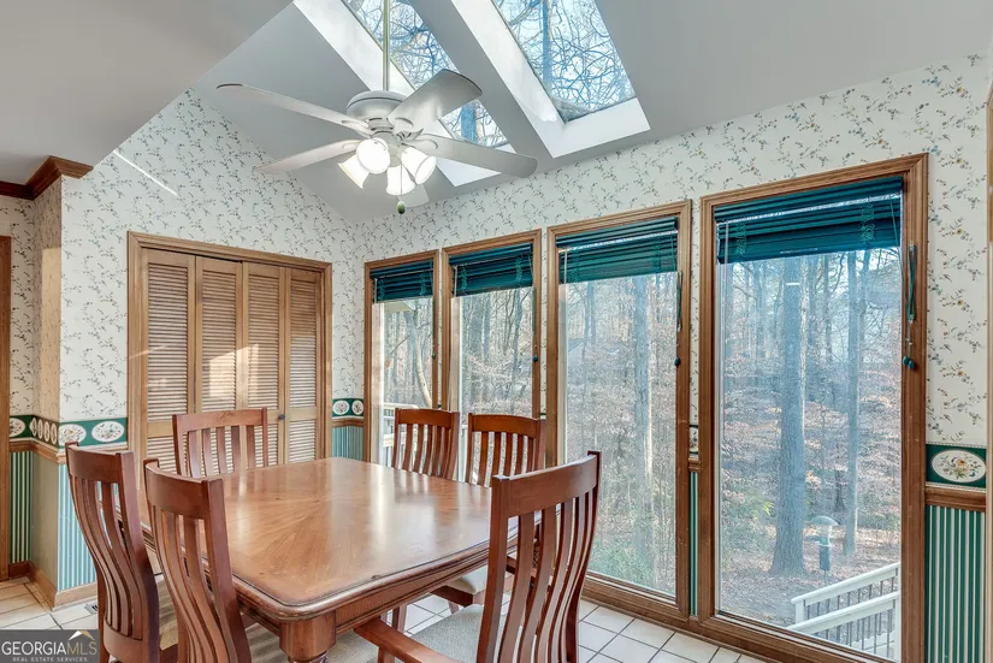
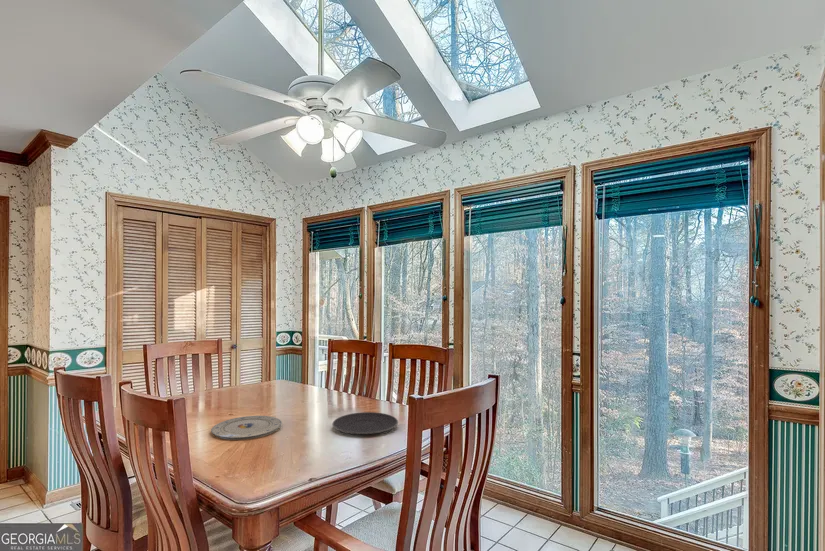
+ plate (365, 424)
+ plate (247, 427)
